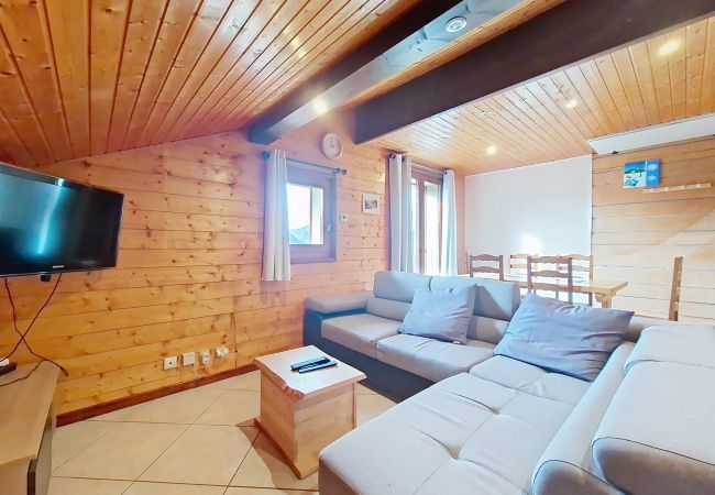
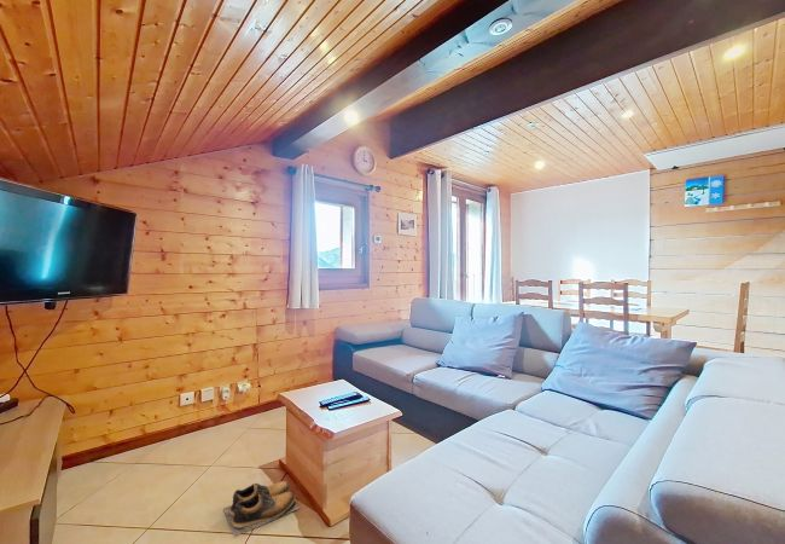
+ shoes (261, 498)
